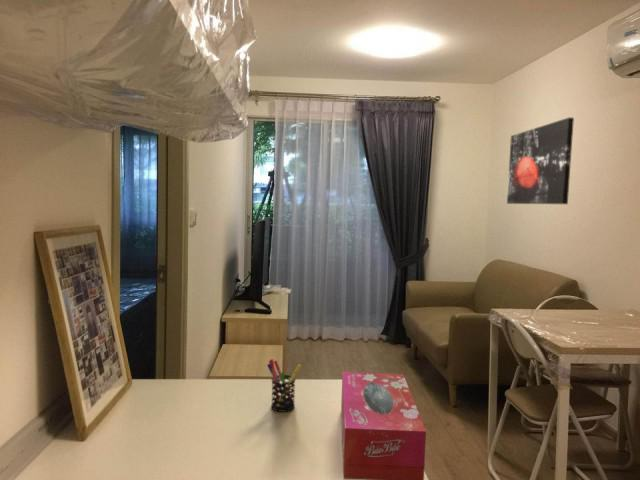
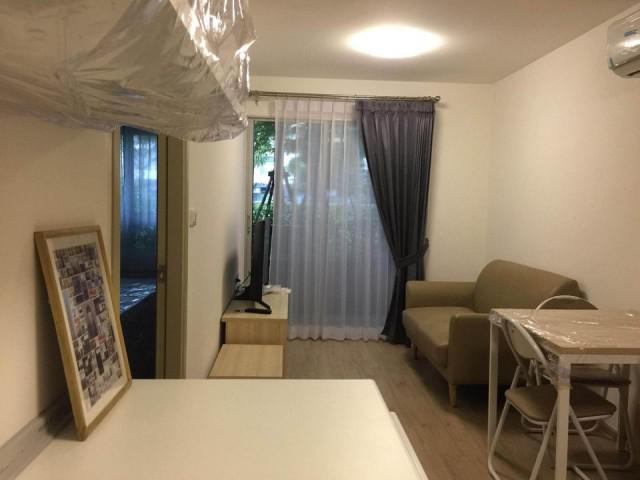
- tissue box (377, 419)
- wall art (536, 166)
- pen holder (282, 383)
